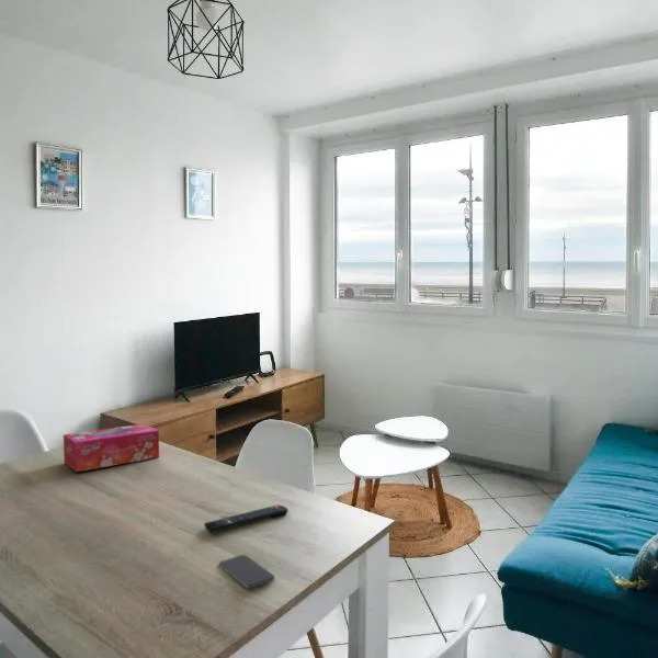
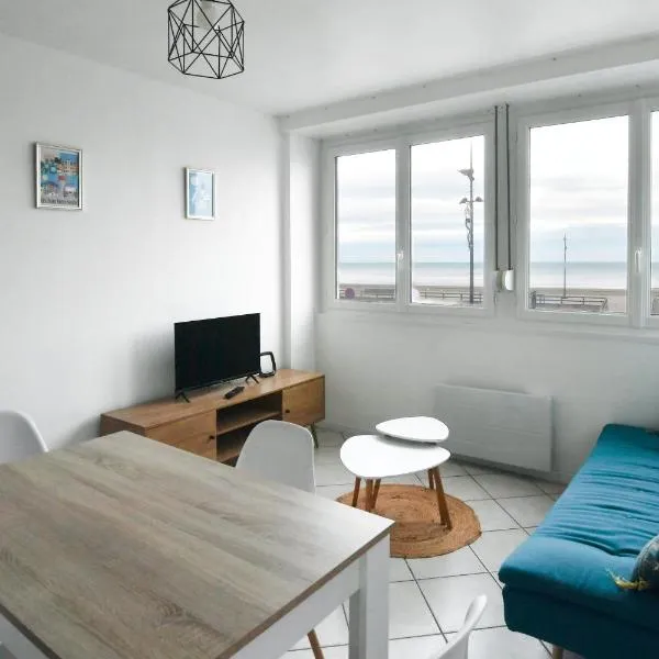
- tissue box (112, 445)
- remote control (248, 518)
- smartphone (246, 570)
